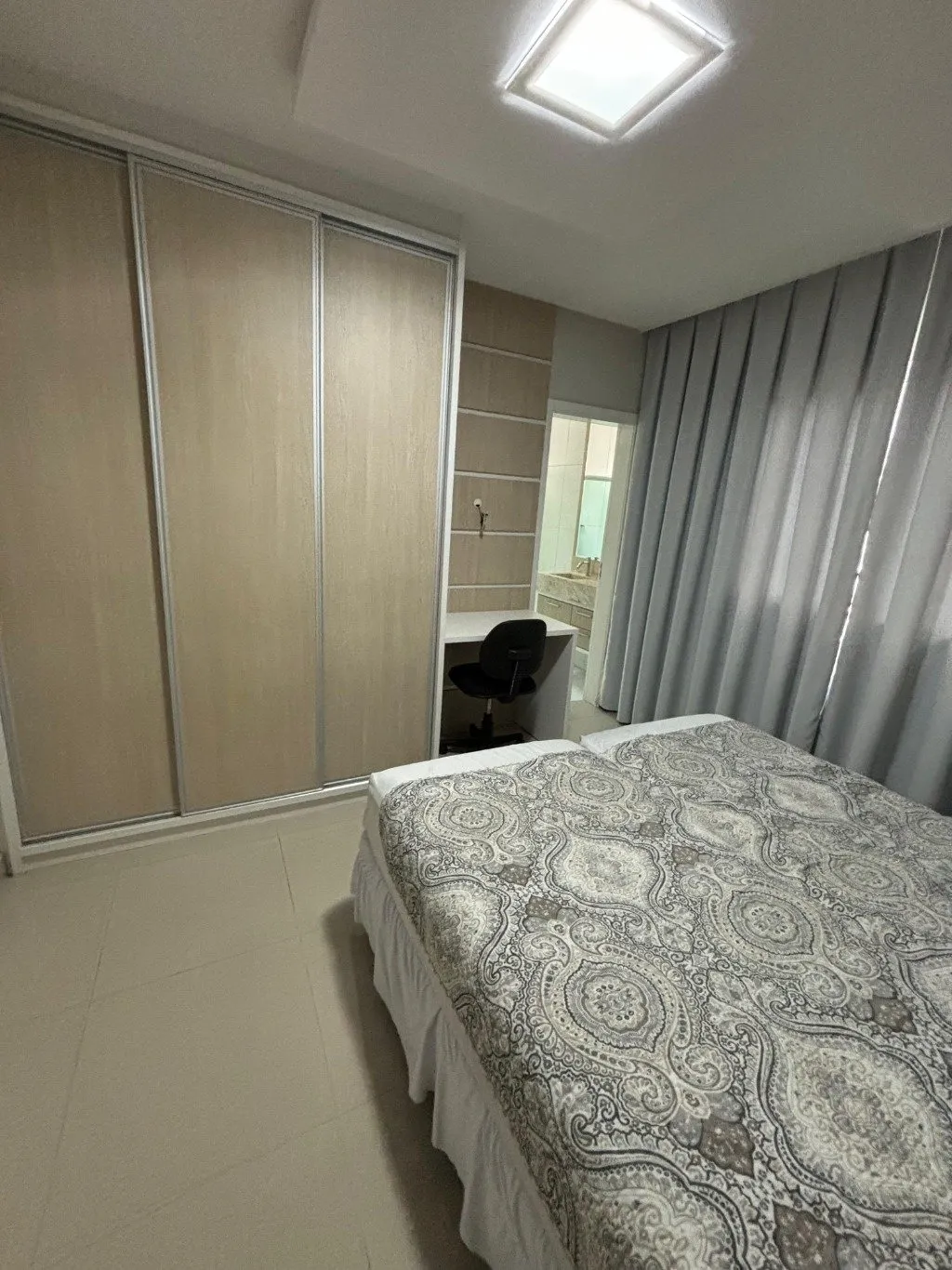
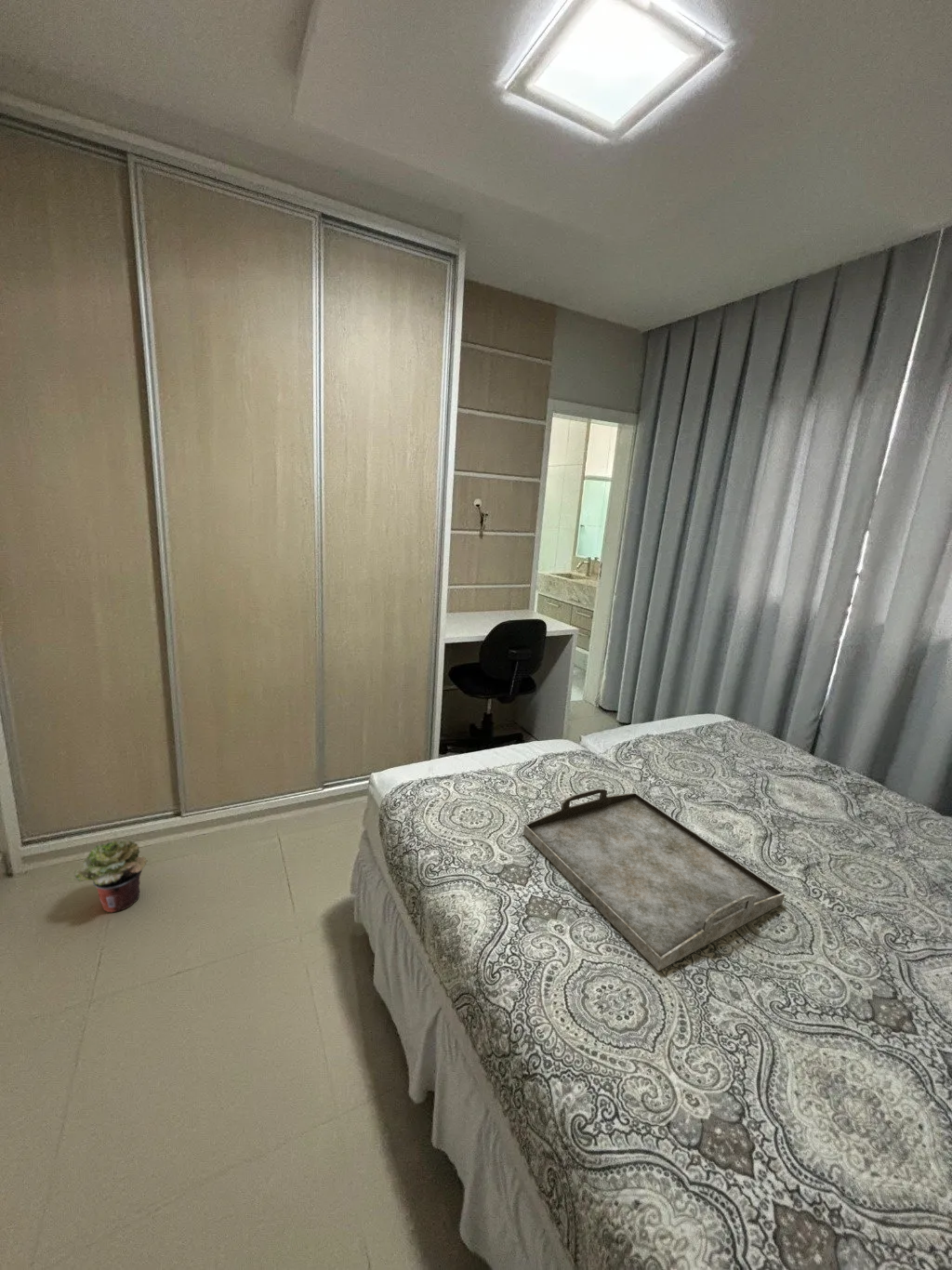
+ potted plant (112, 874)
+ serving tray (645, 853)
